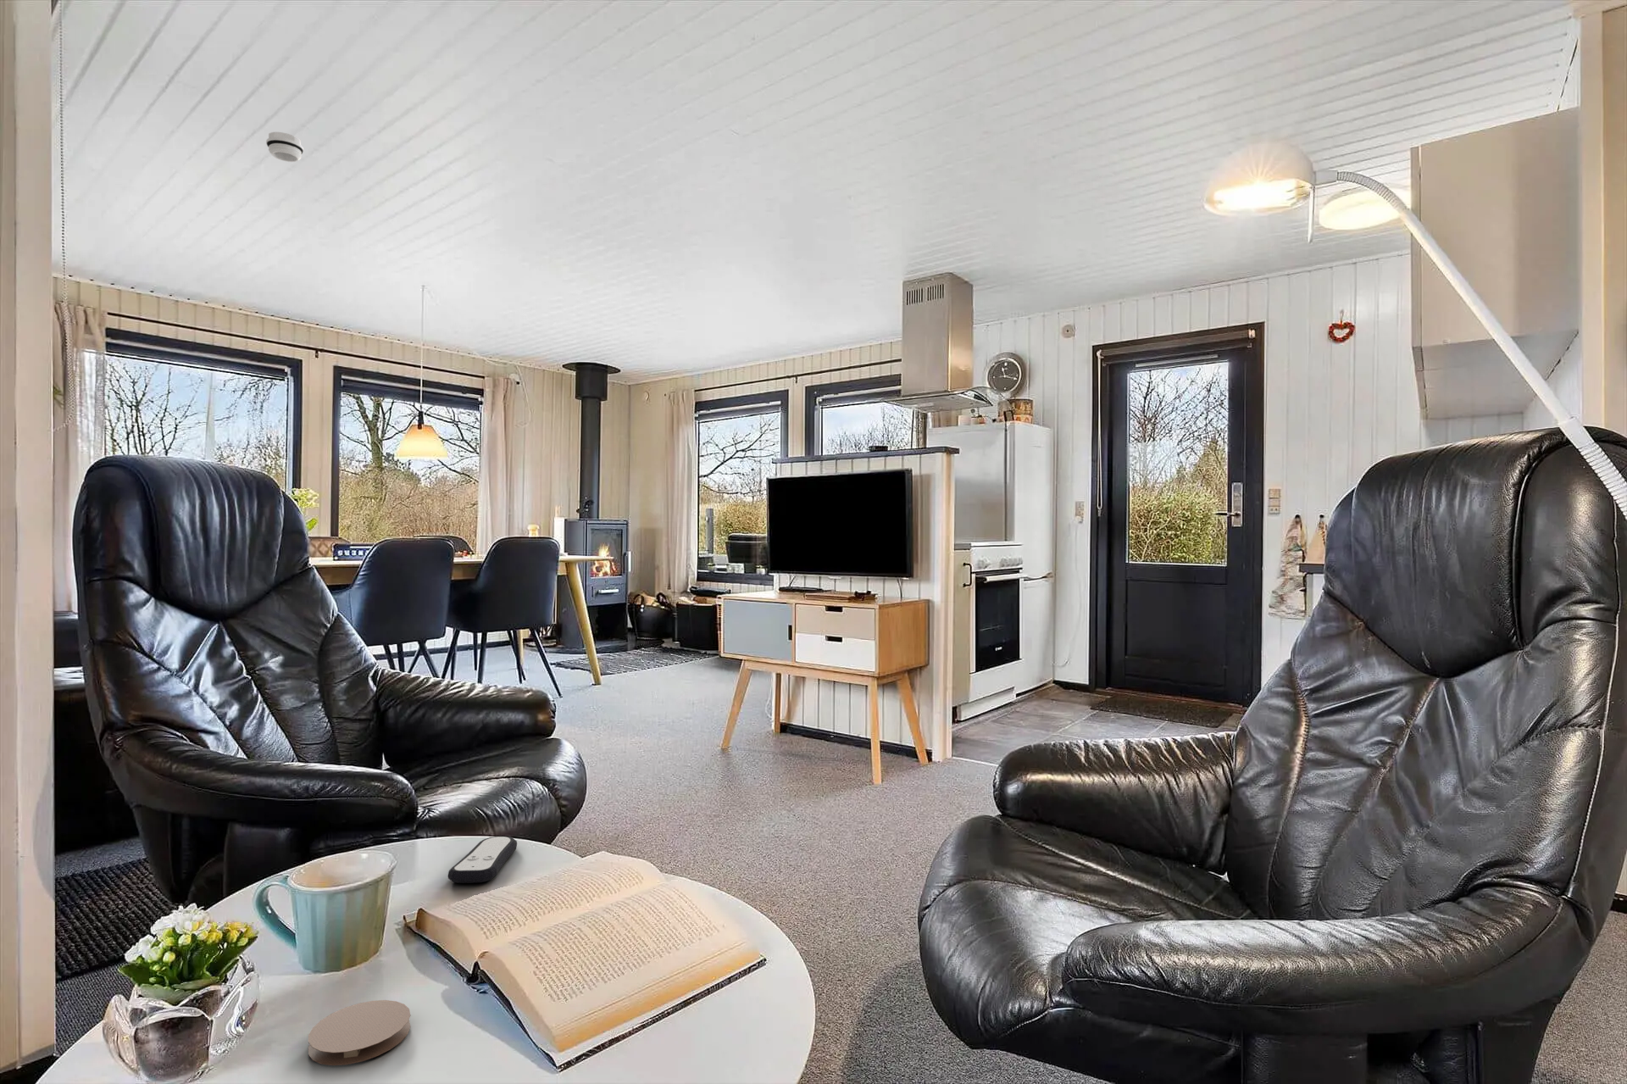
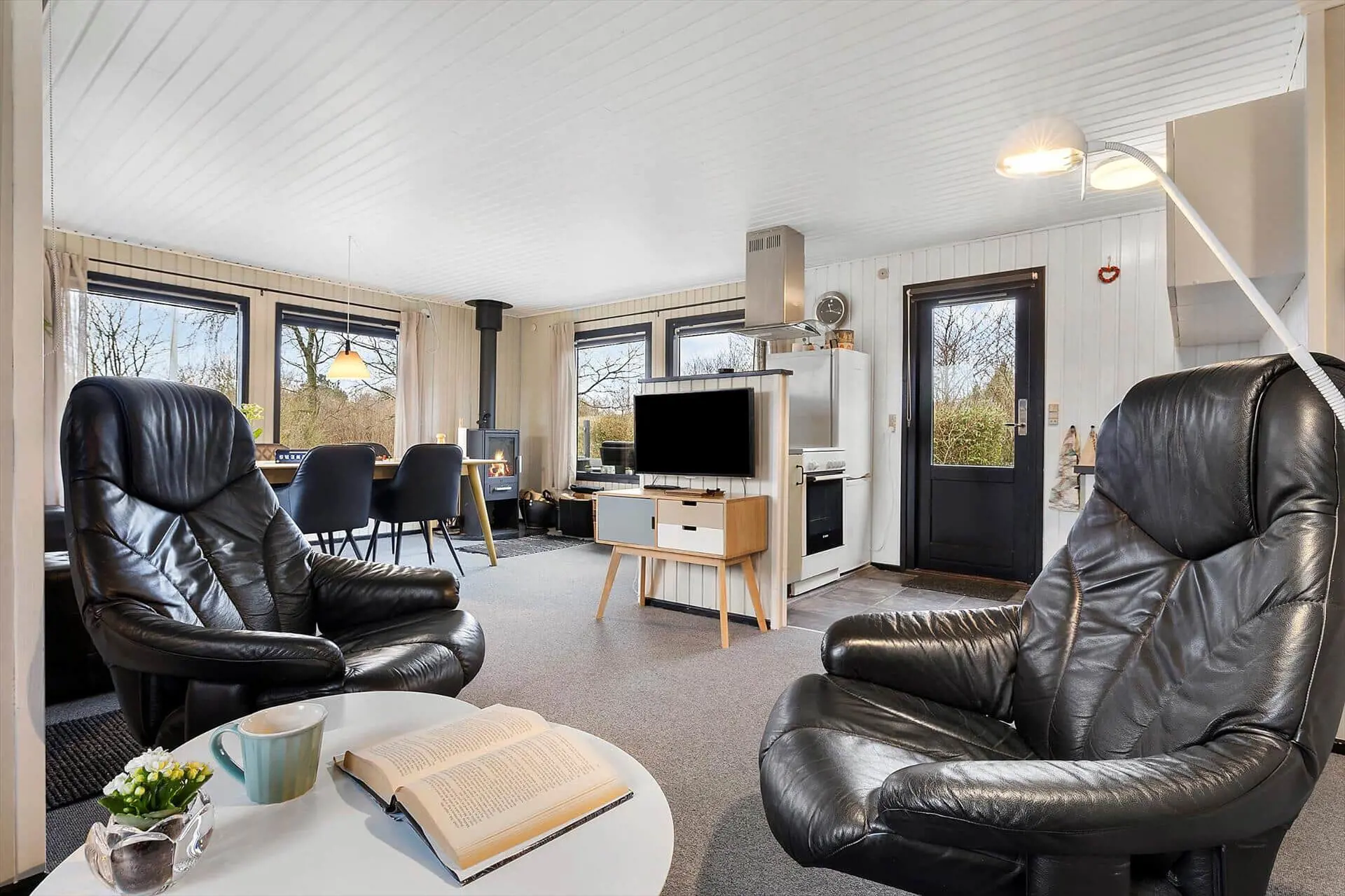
- coaster (360, 1031)
- smoke detector (284, 148)
- remote control (485, 858)
